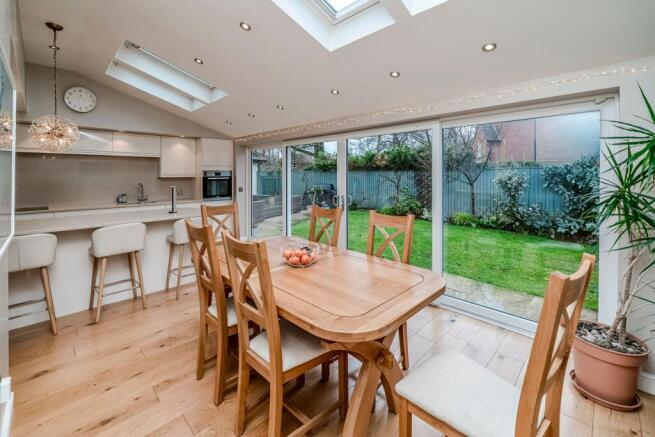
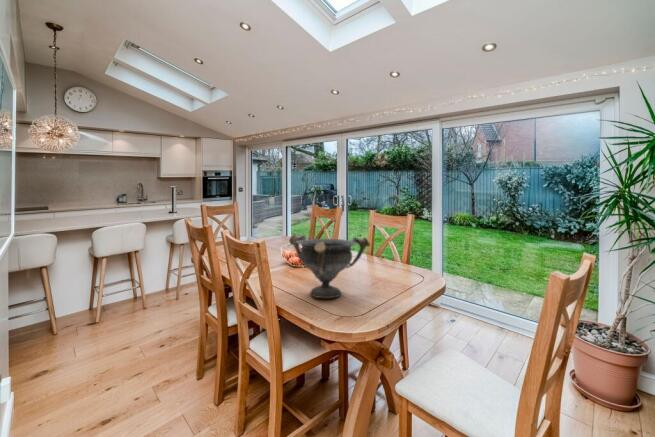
+ decorative bowl (324, 263)
